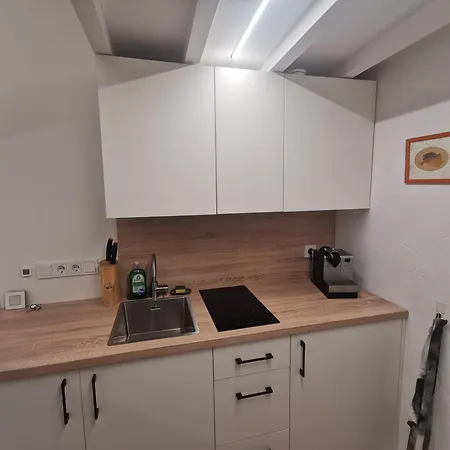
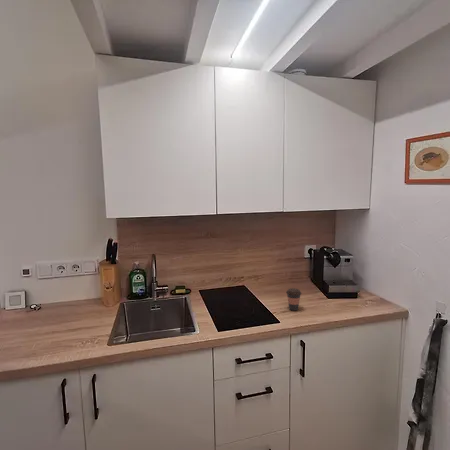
+ coffee cup (293, 299)
